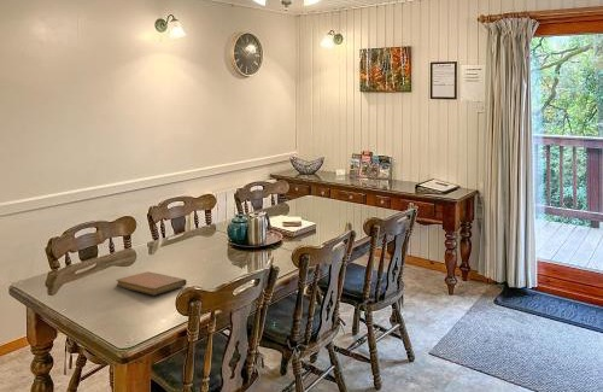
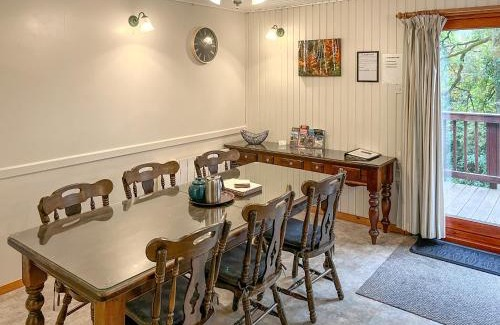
- notebook (151, 282)
